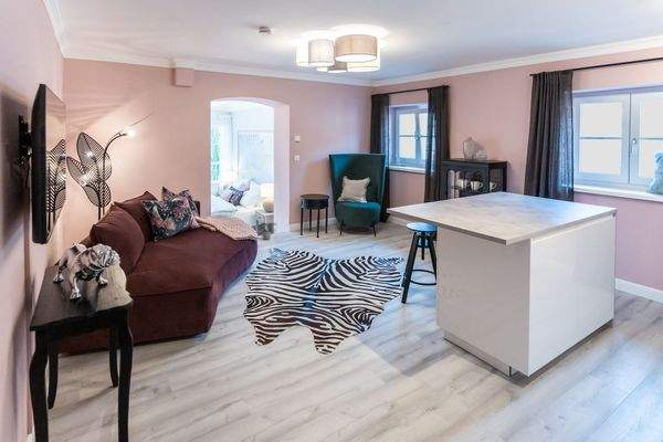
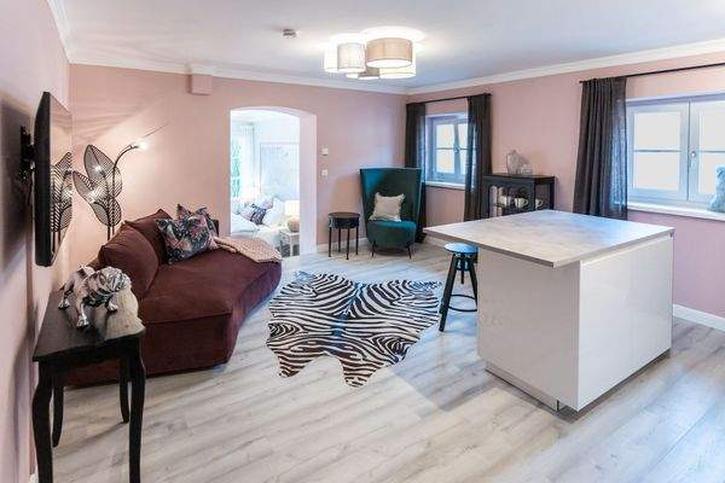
- potted plant (266, 231)
